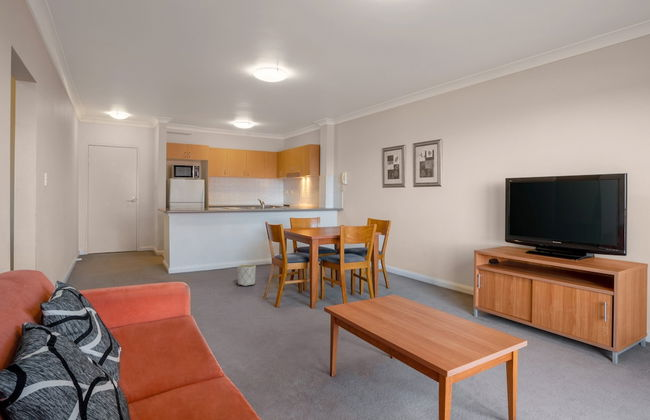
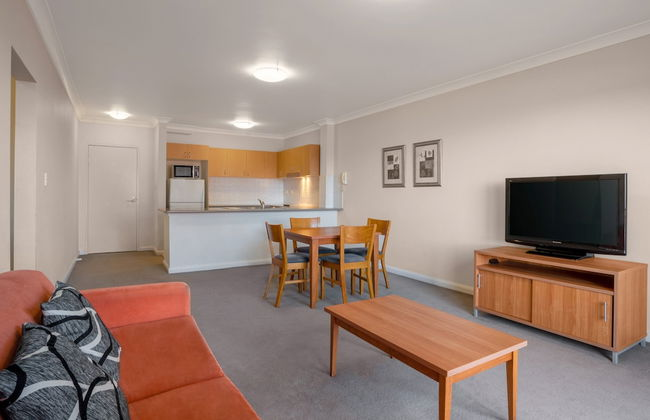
- planter (246, 275)
